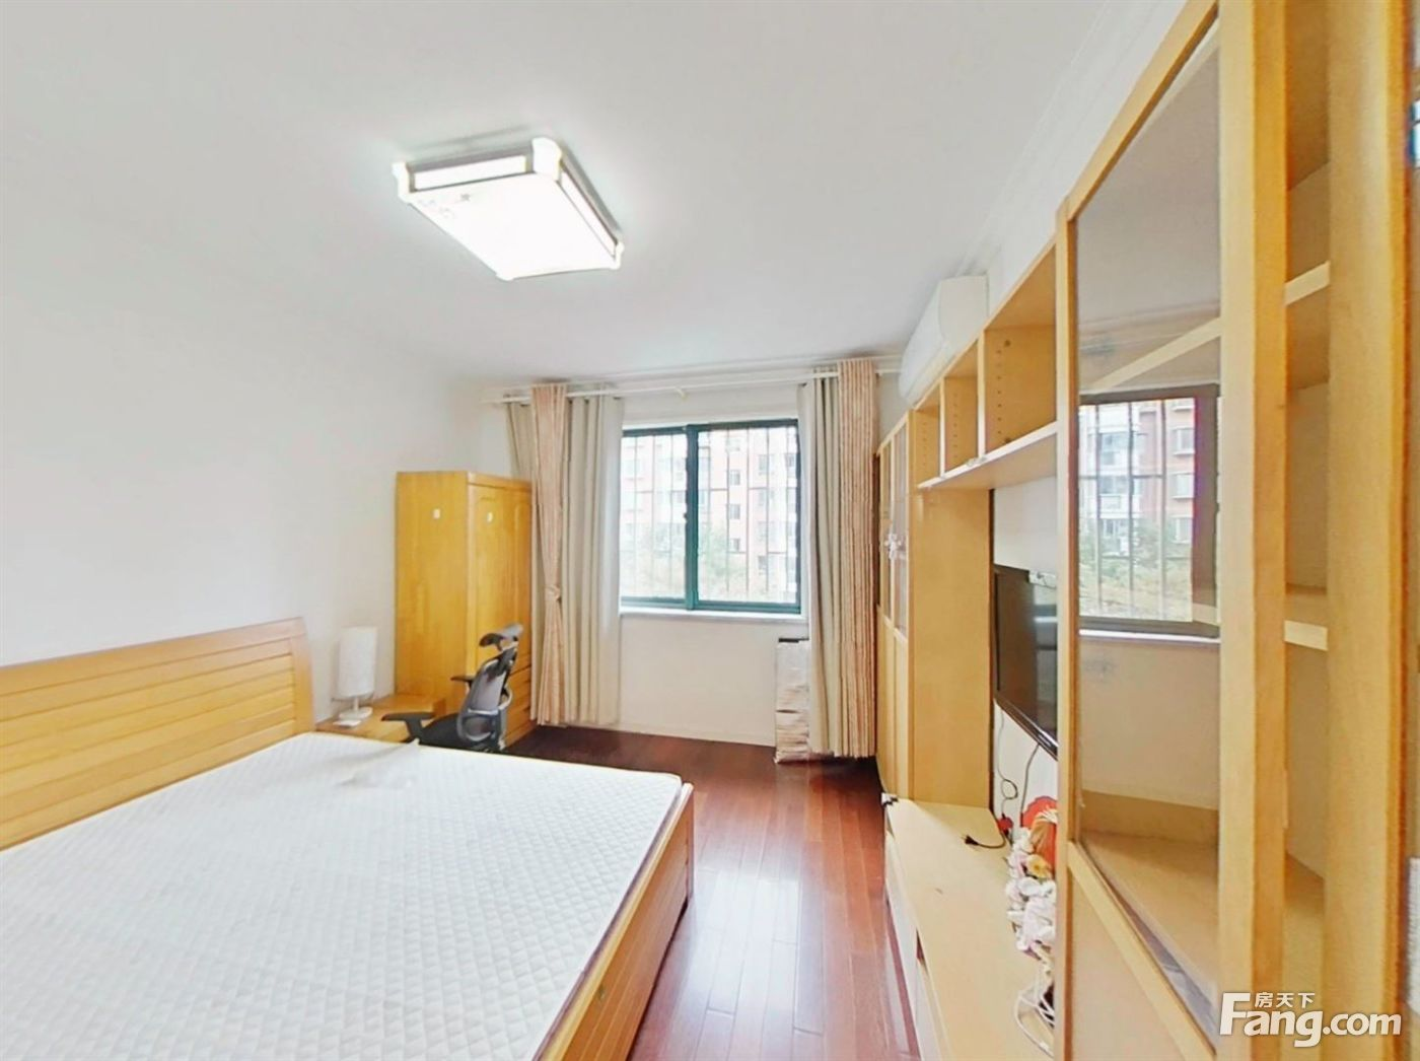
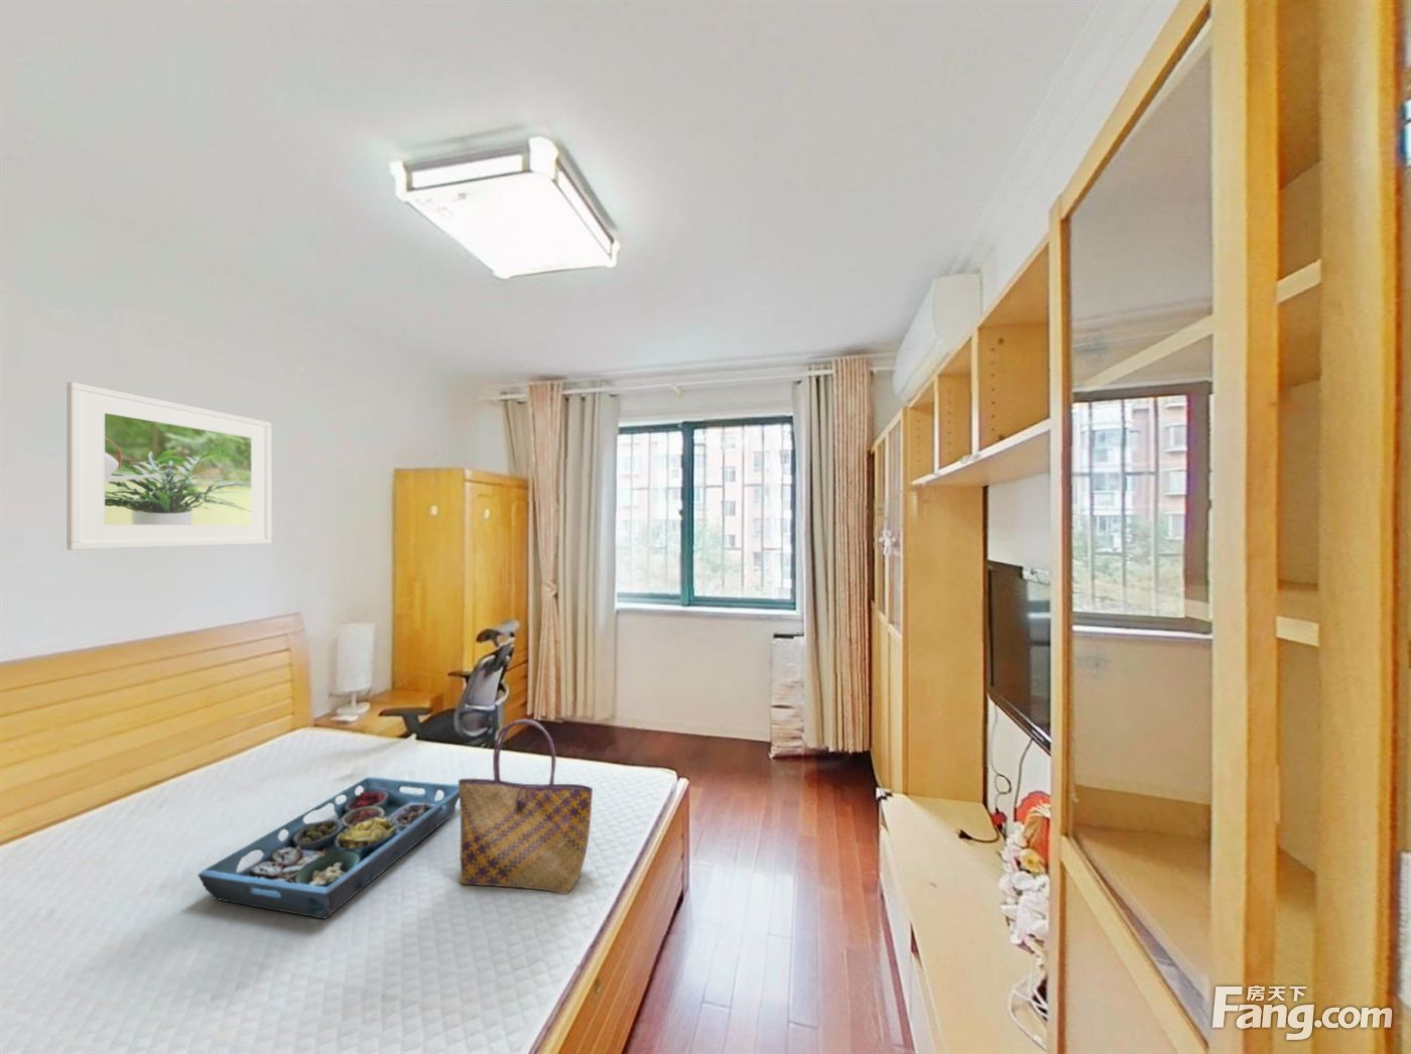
+ serving tray (352, 834)
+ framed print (185, 476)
+ tote bag (522, 800)
